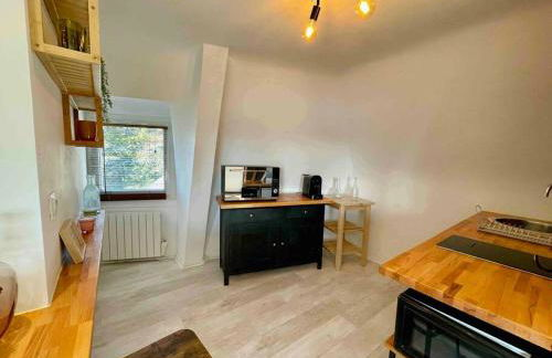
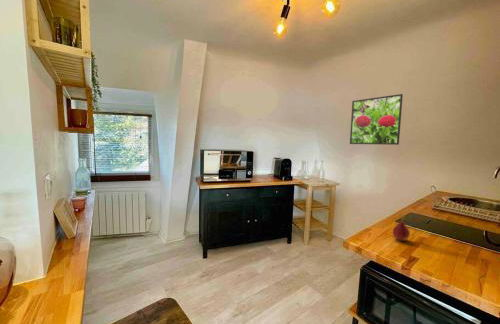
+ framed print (373, 121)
+ fruit (401, 227)
